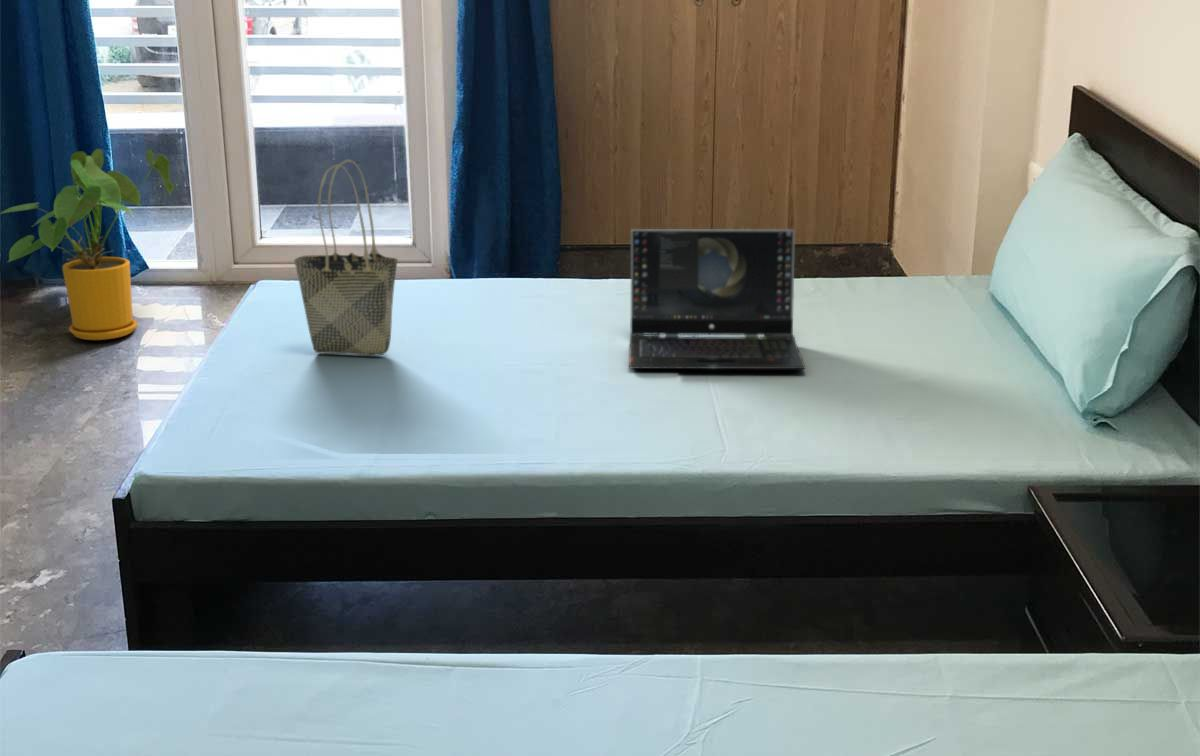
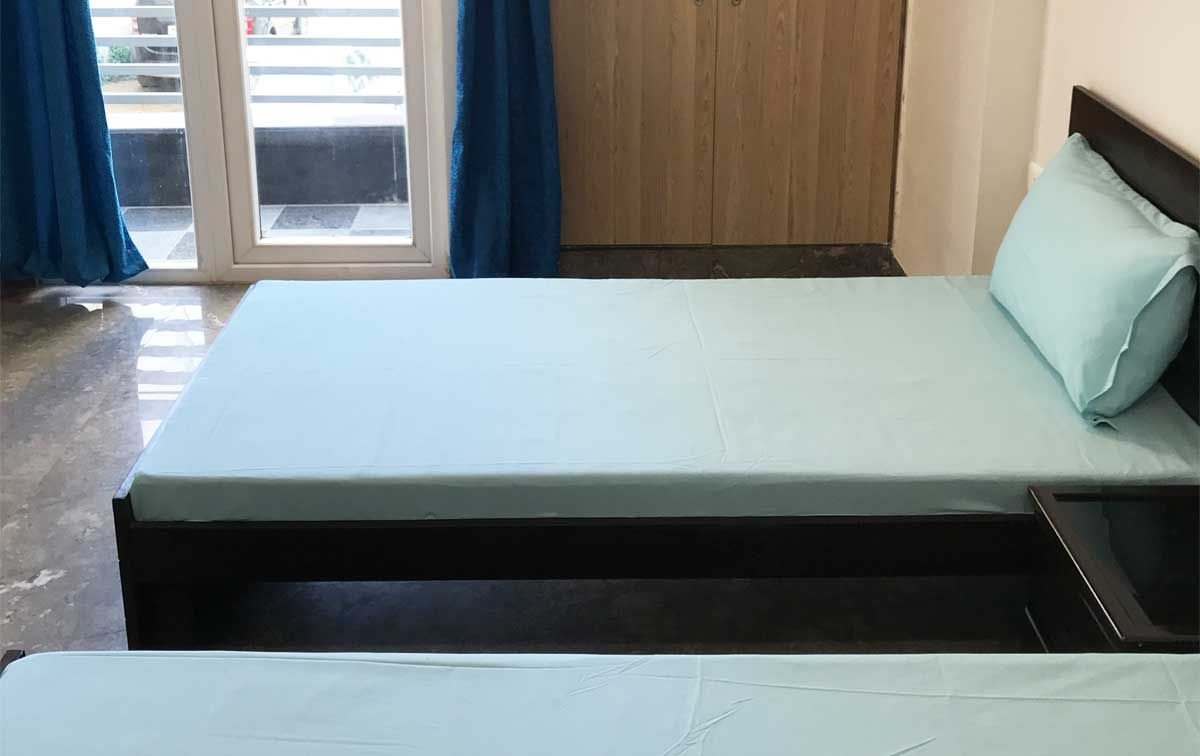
- tote bag (345, 260)
- house plant (90, 244)
- laptop computer (714, 299)
